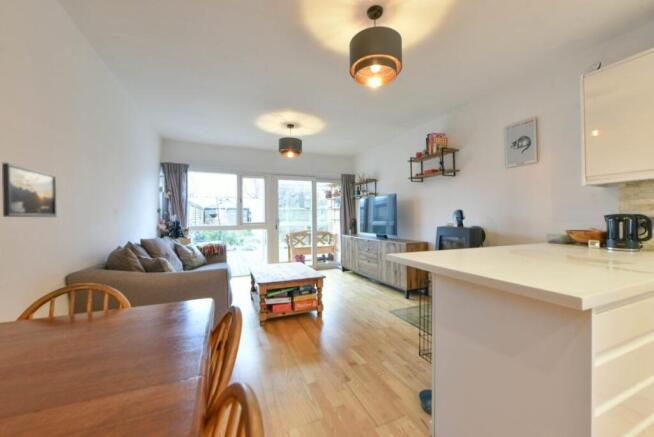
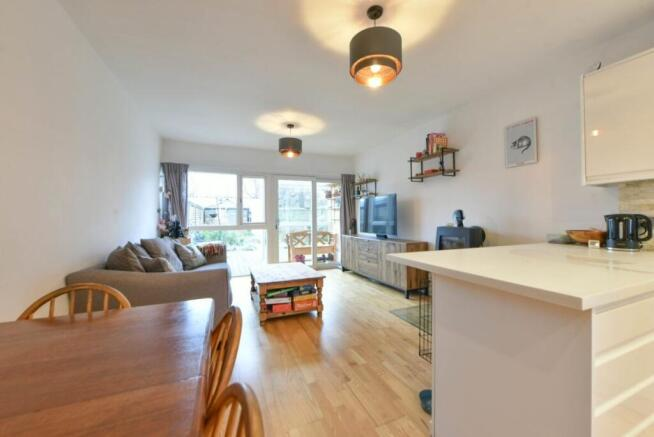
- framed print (32, 193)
